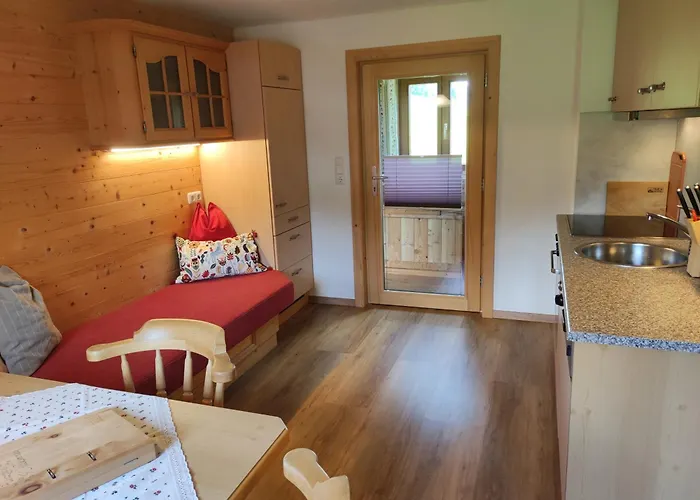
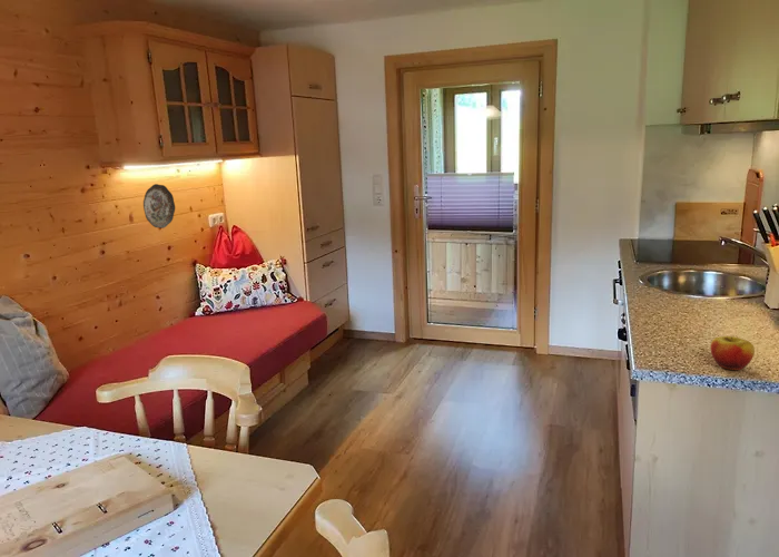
+ decorative plate (158, 206)
+ apple (731, 352)
